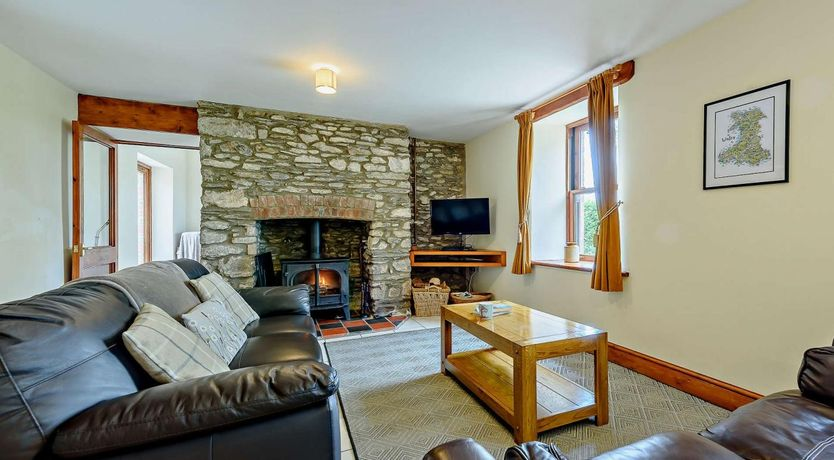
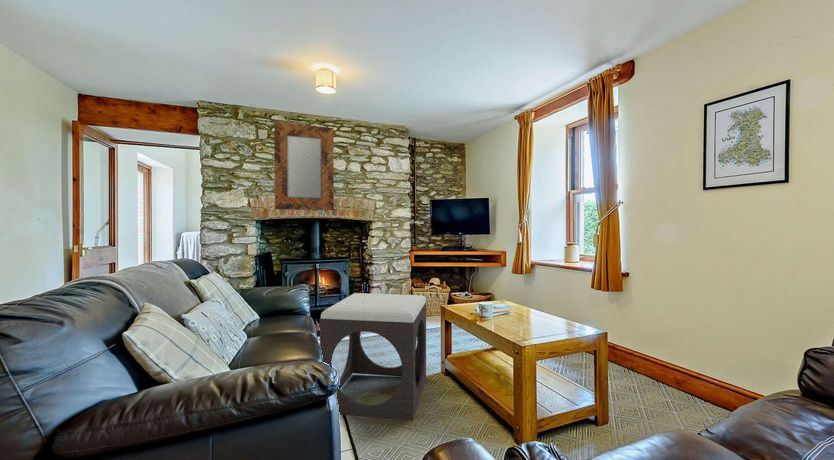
+ footstool (385, 338)
+ home mirror (304, 167)
